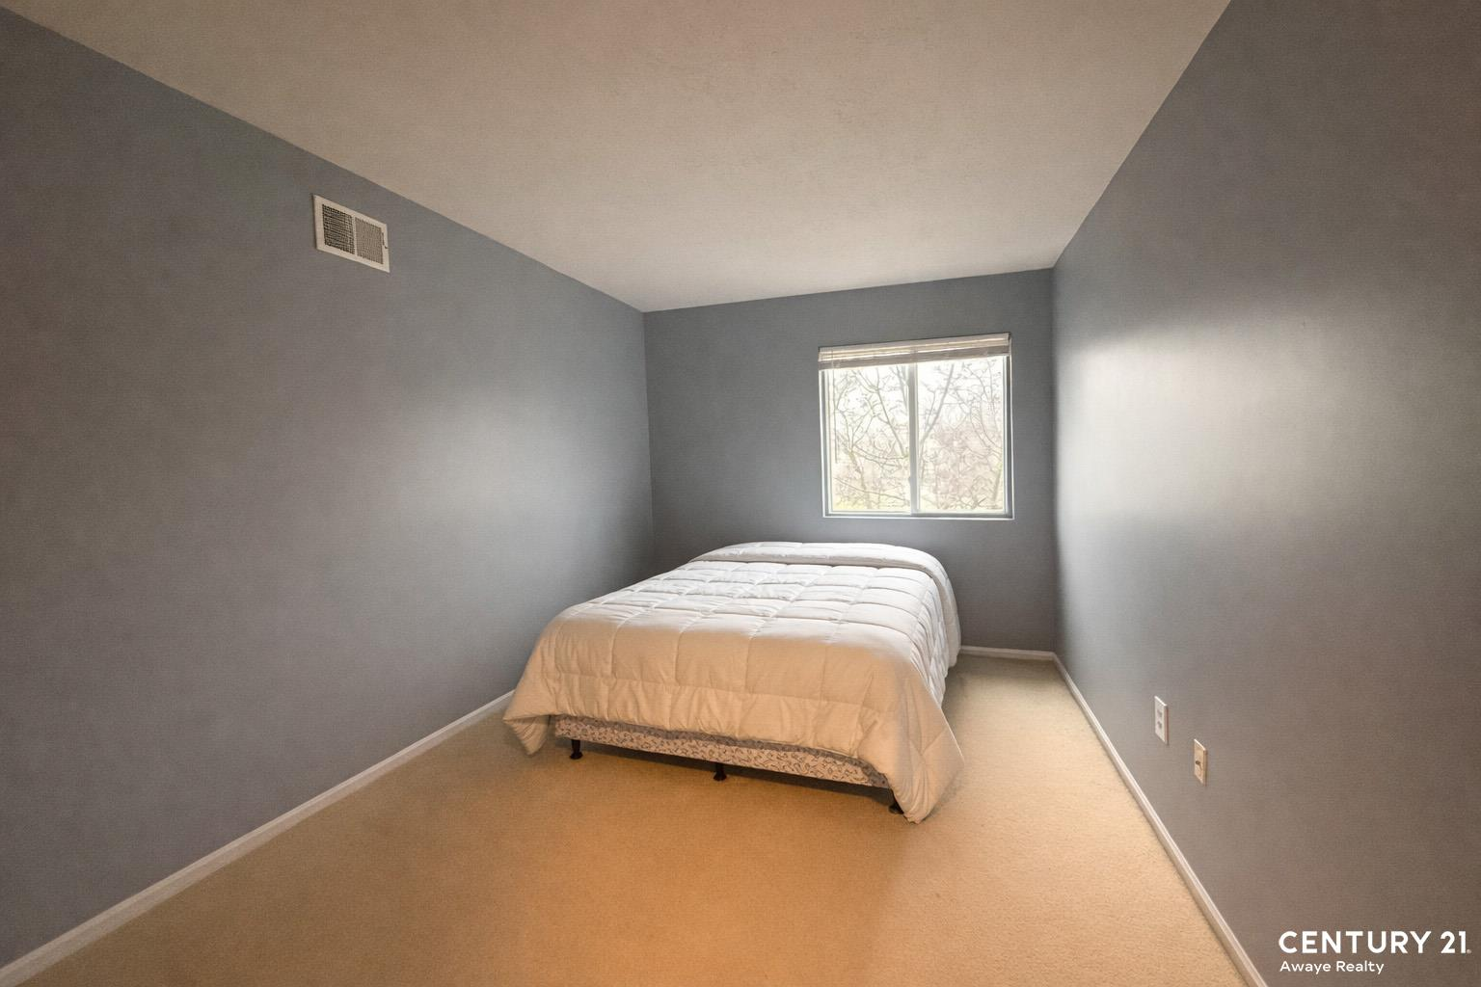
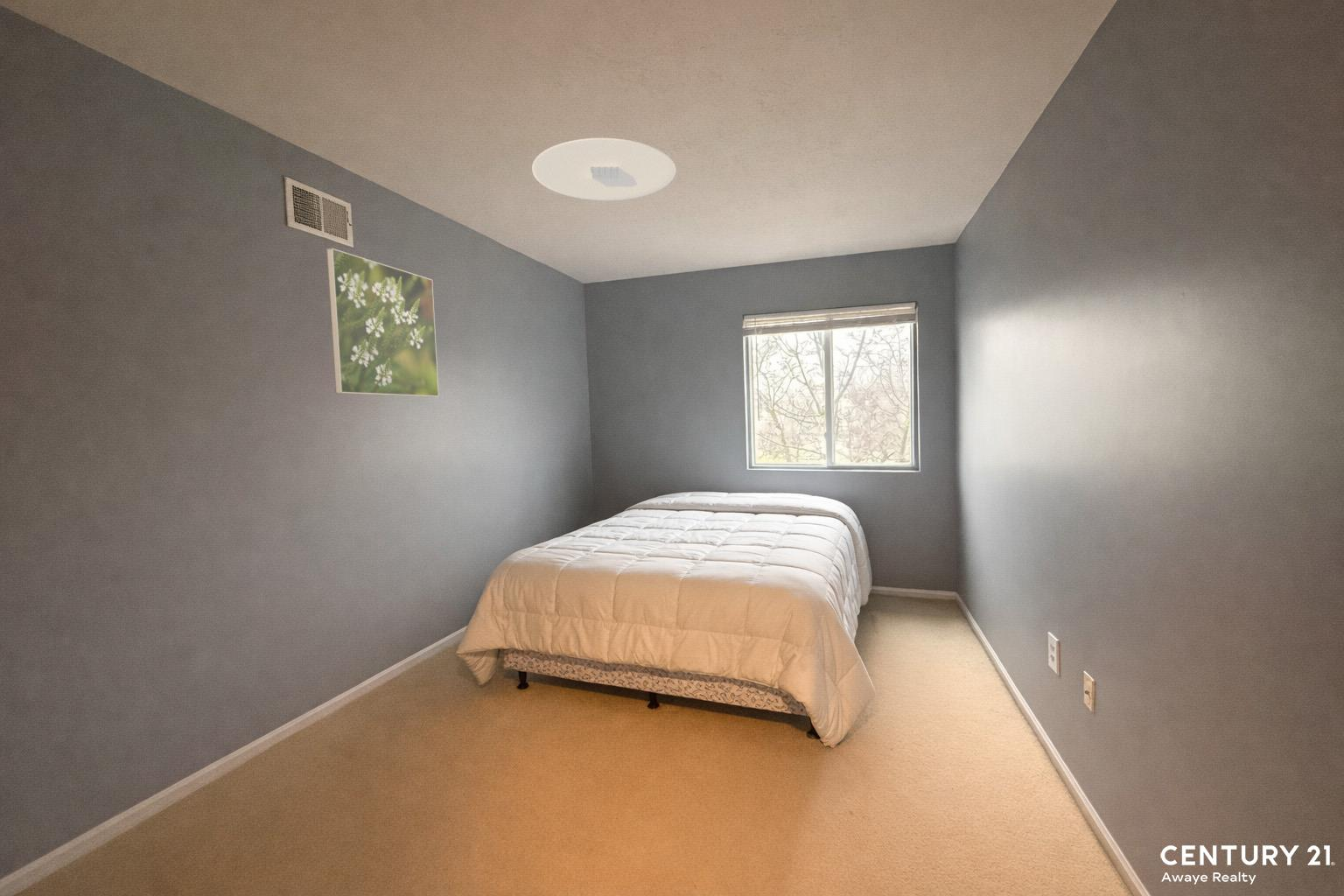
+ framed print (388, 331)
+ ceiling light (604, 165)
